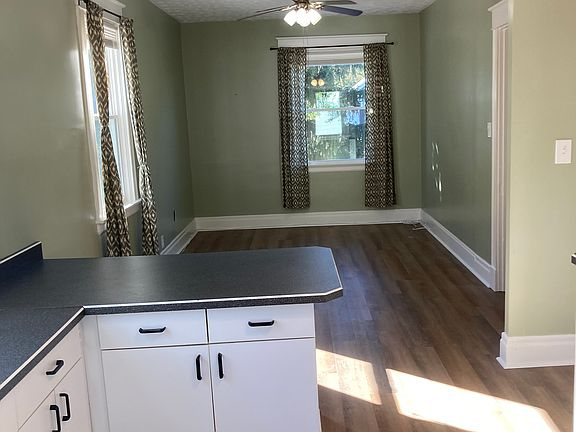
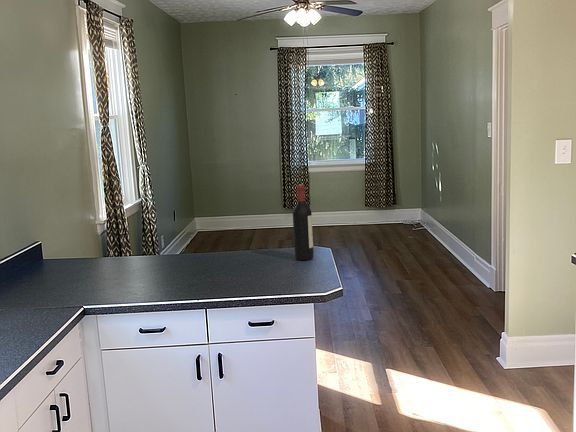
+ wine bottle (302, 221)
